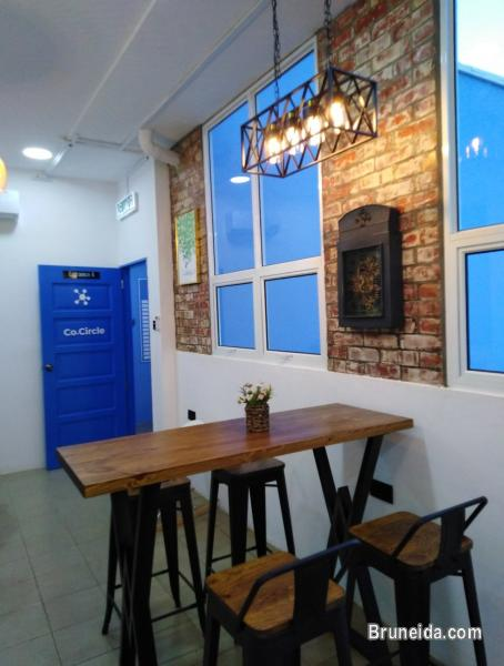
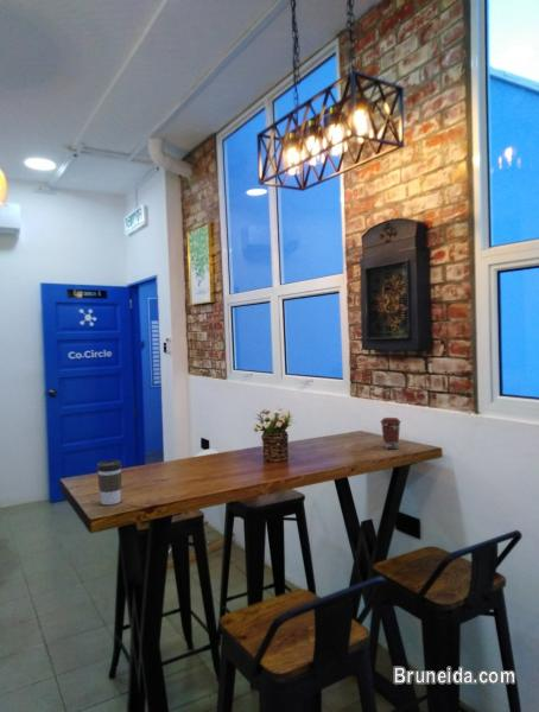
+ coffee cup (391, 433)
+ coffee cup (109, 482)
